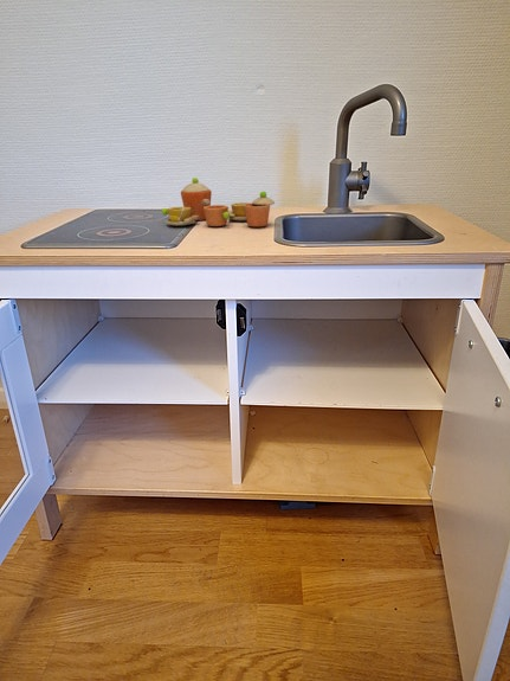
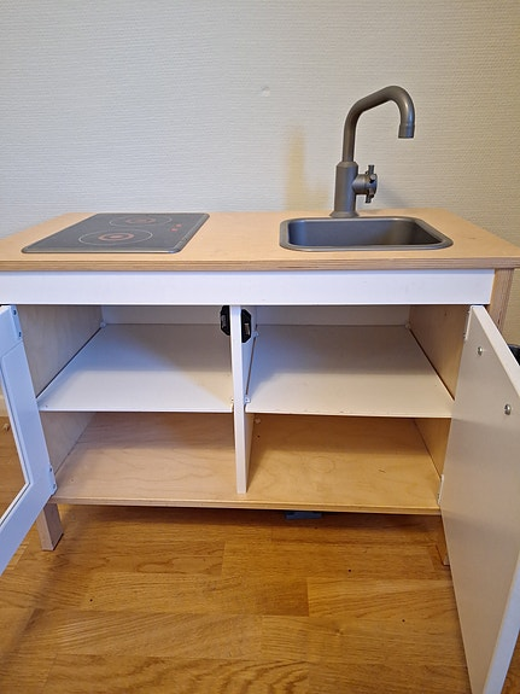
- toy tea set (220, 205)
